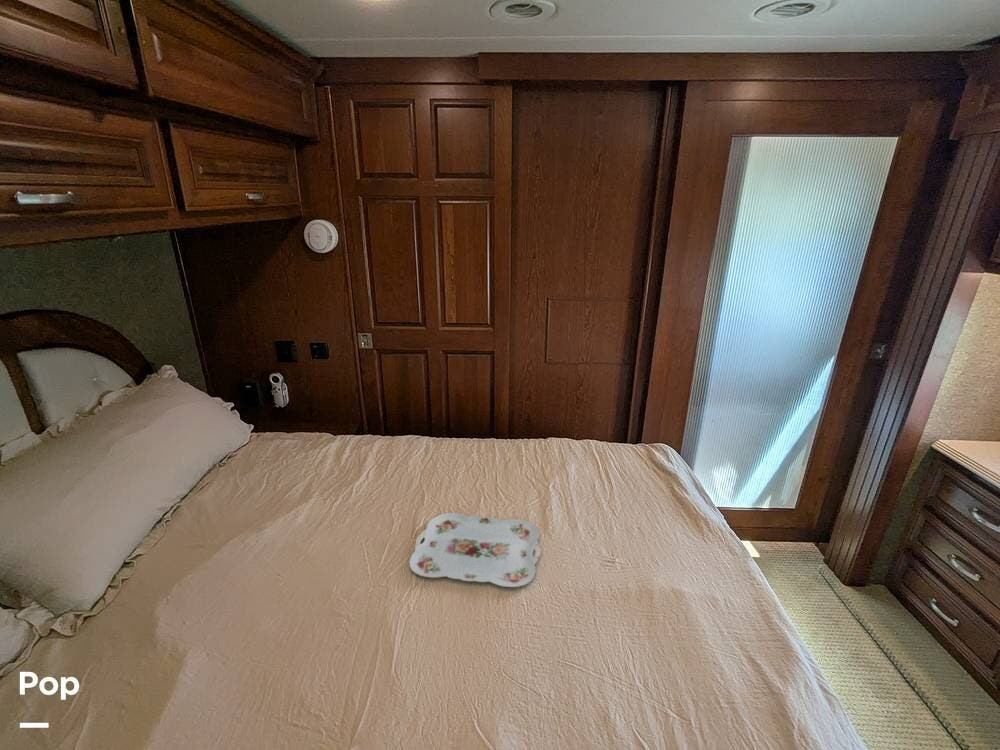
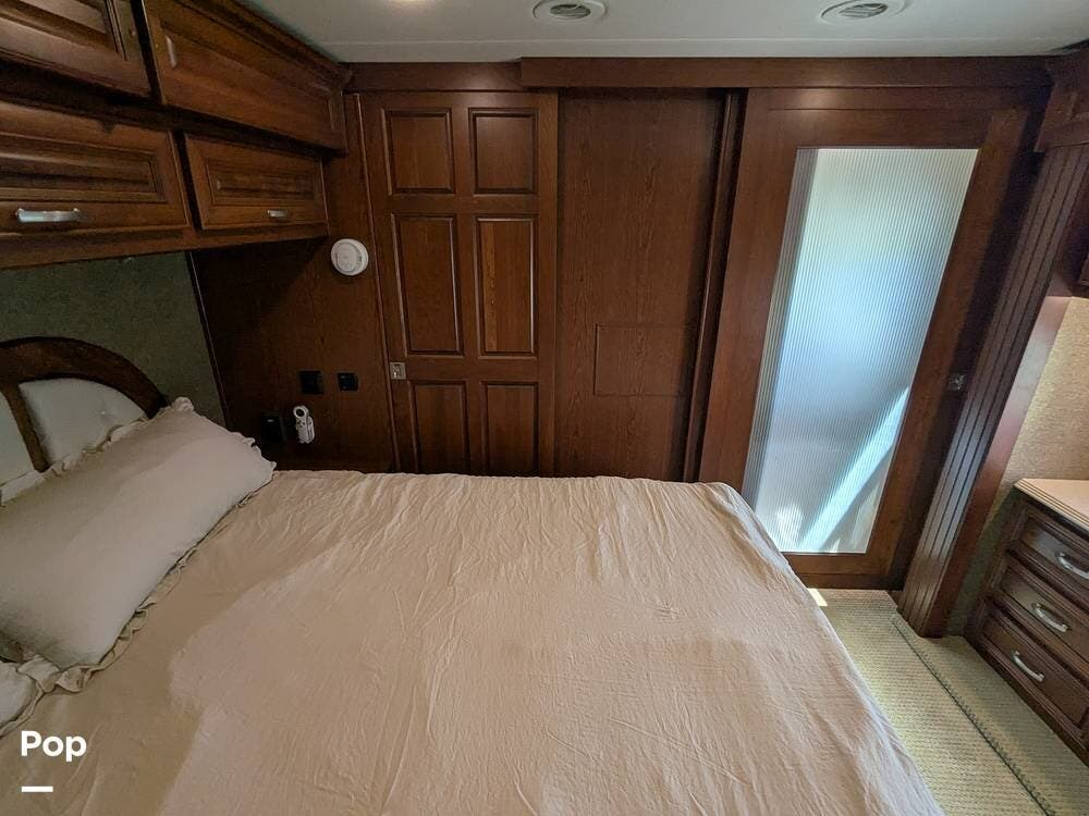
- serving tray (477, 547)
